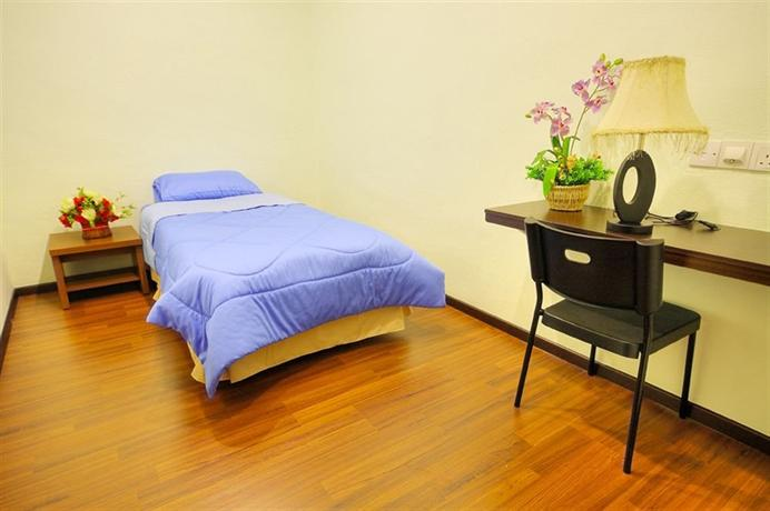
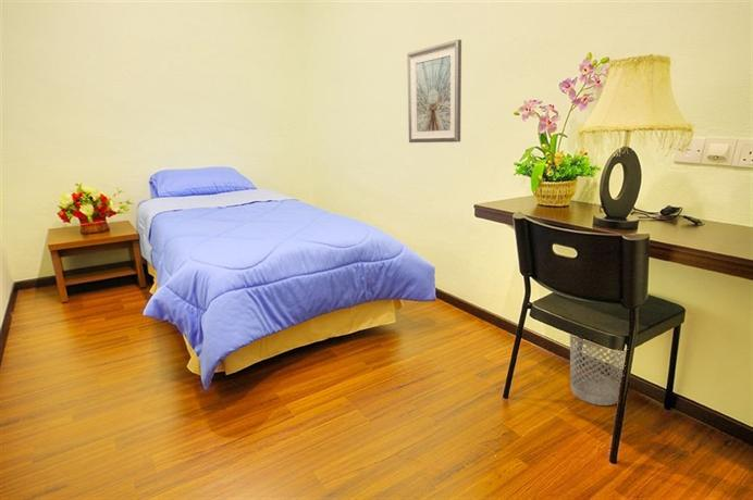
+ wastebasket (597, 361)
+ picture frame (432, 96)
